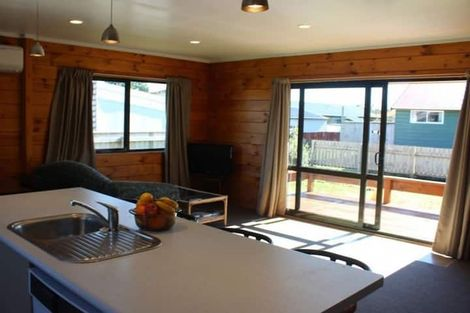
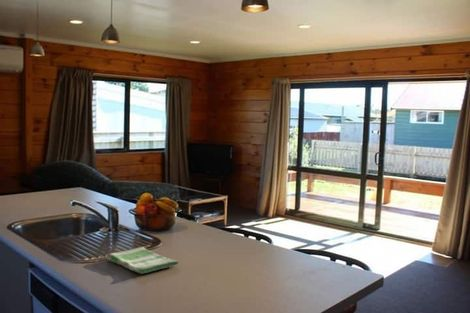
+ dish towel (141, 259)
